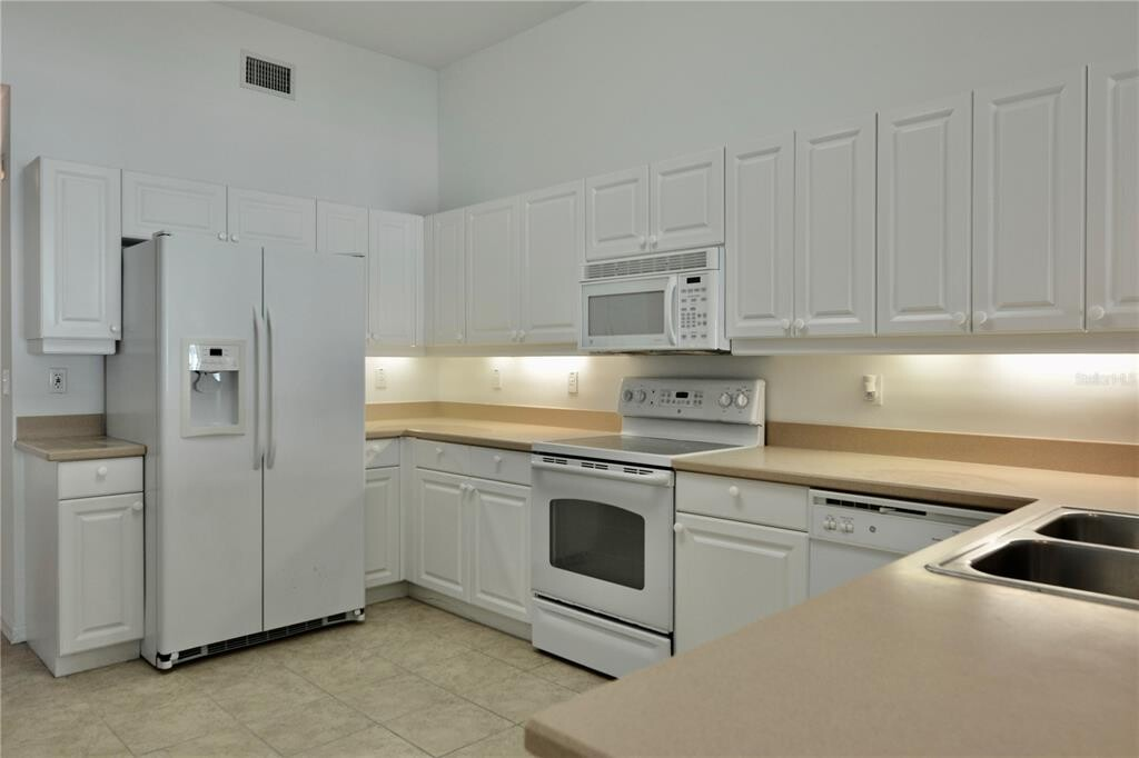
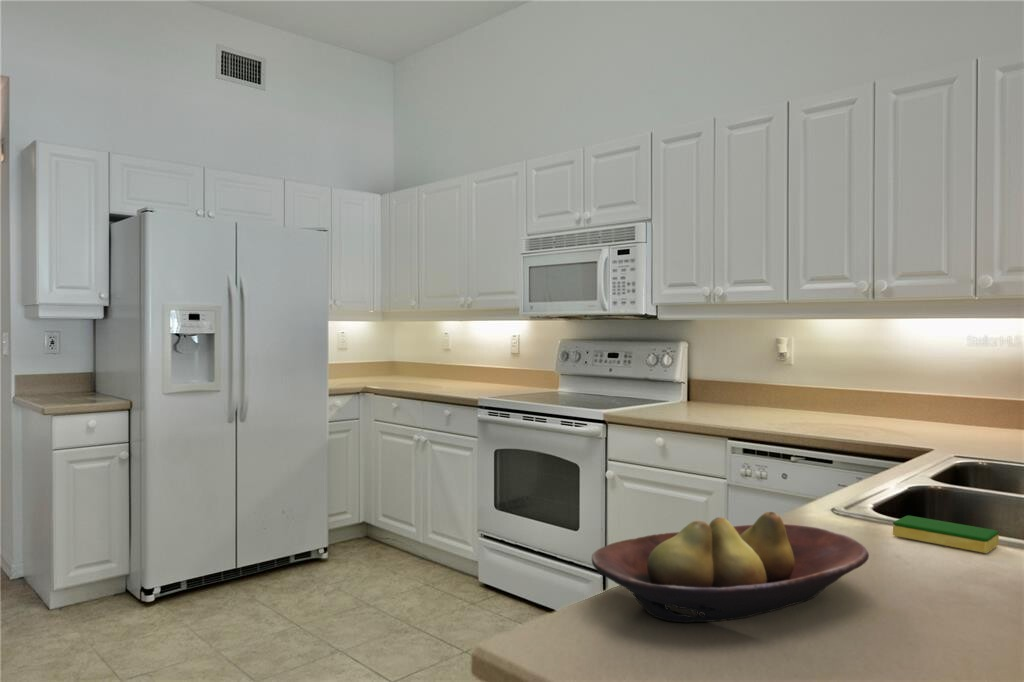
+ fruit bowl (732, 555)
+ dish sponge (944, 533)
